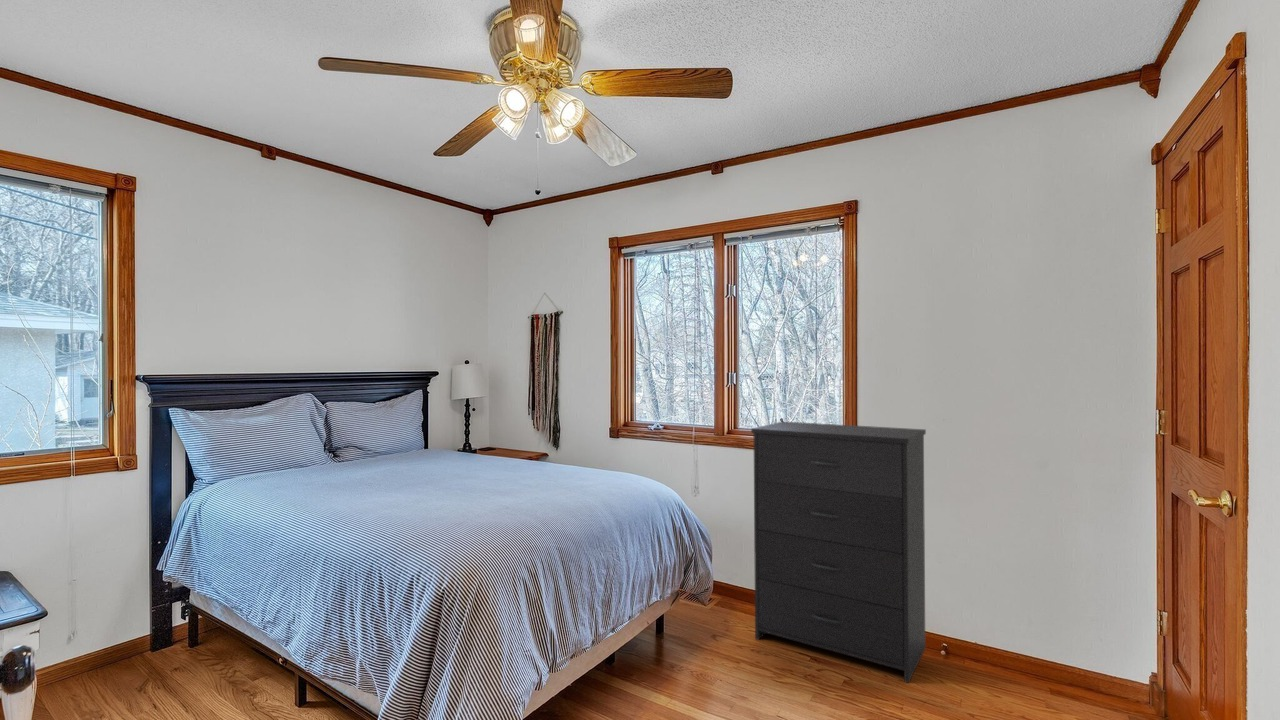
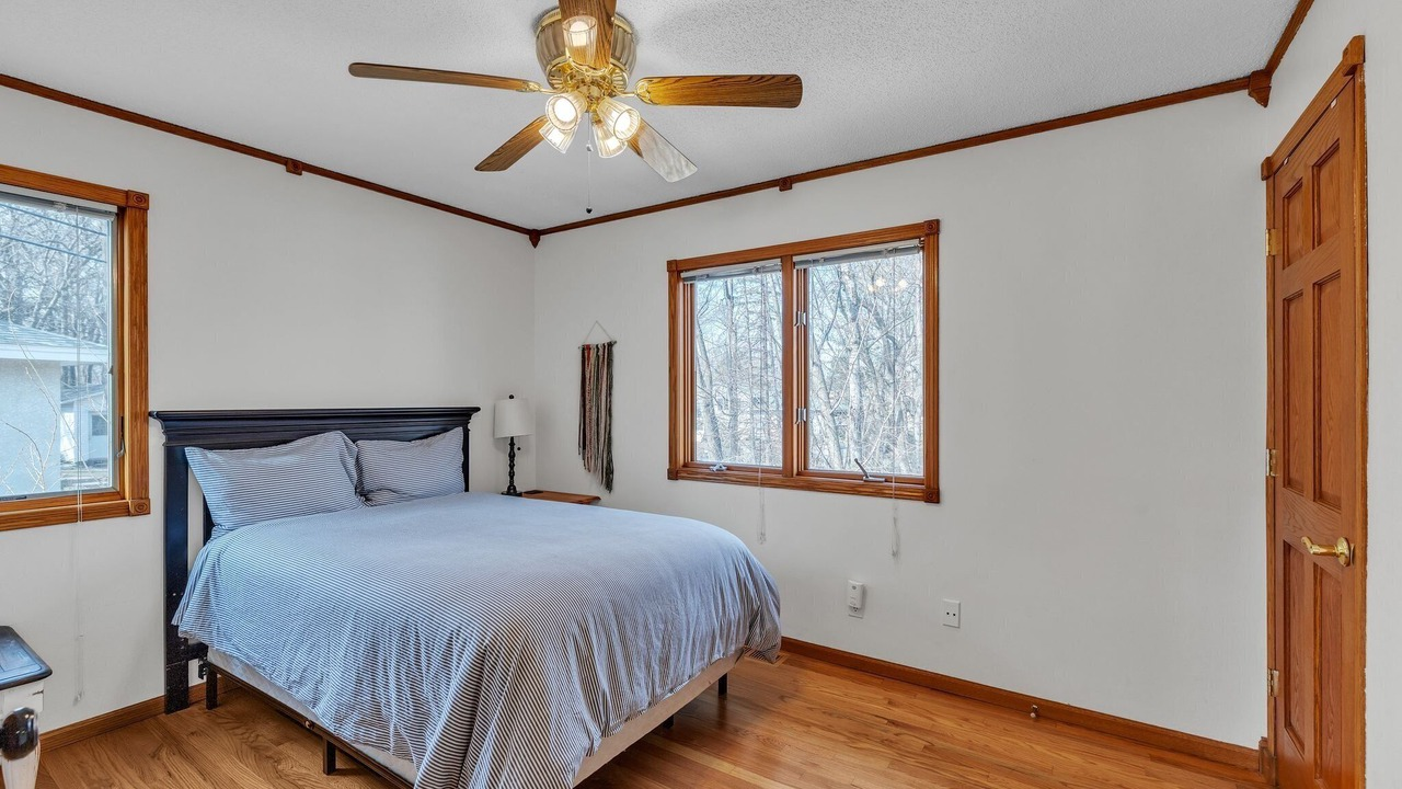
- dresser (837, 536)
